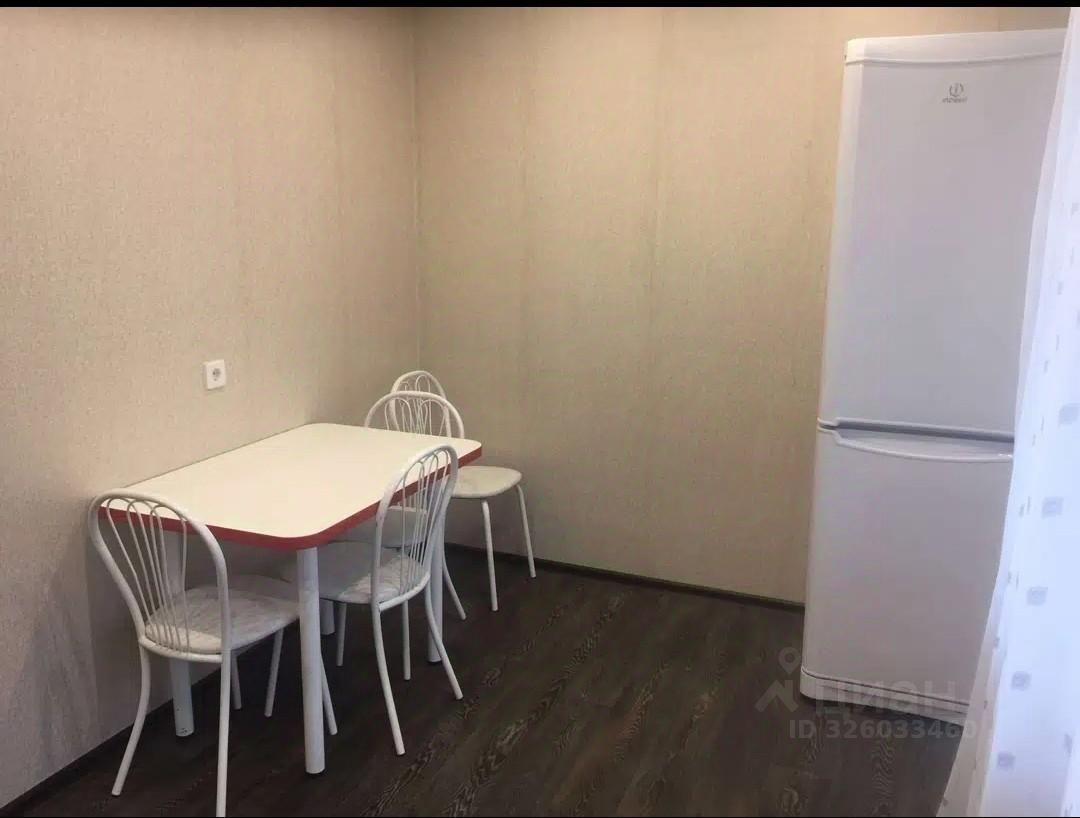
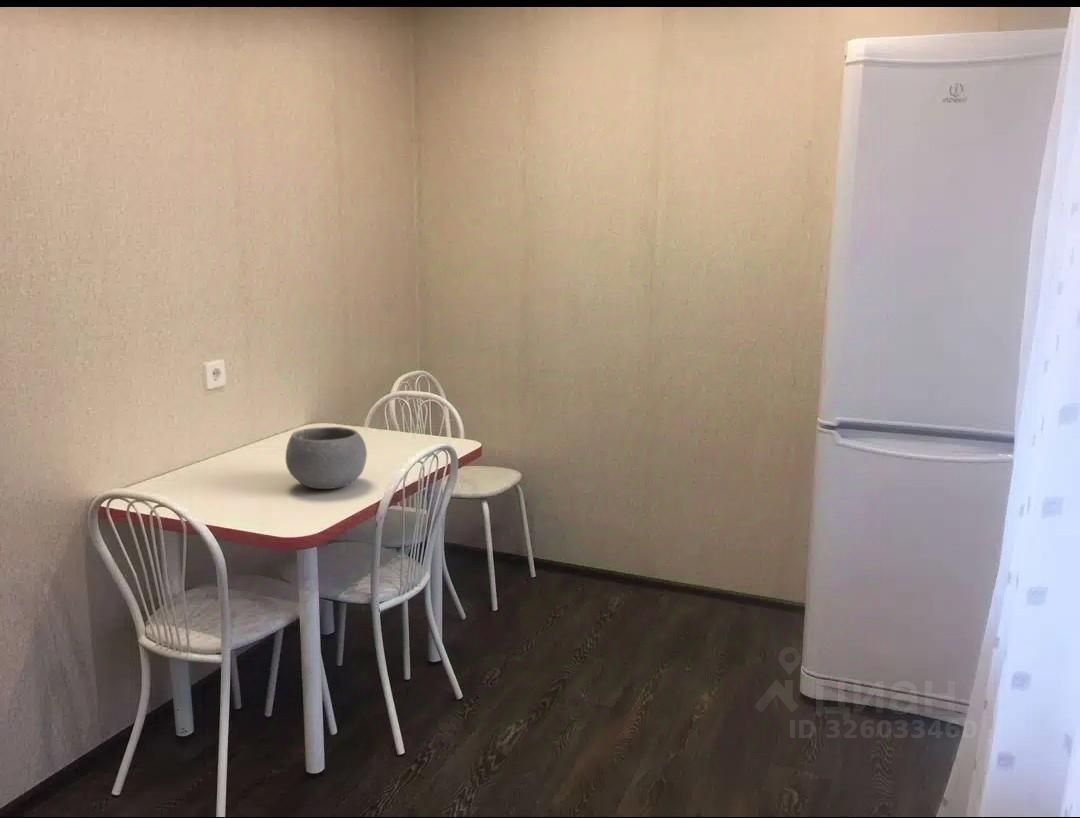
+ bowl (326, 459)
